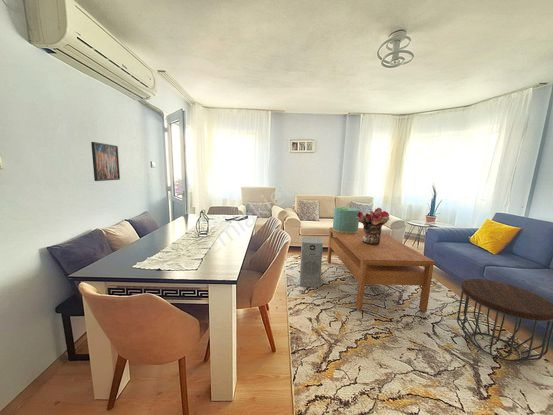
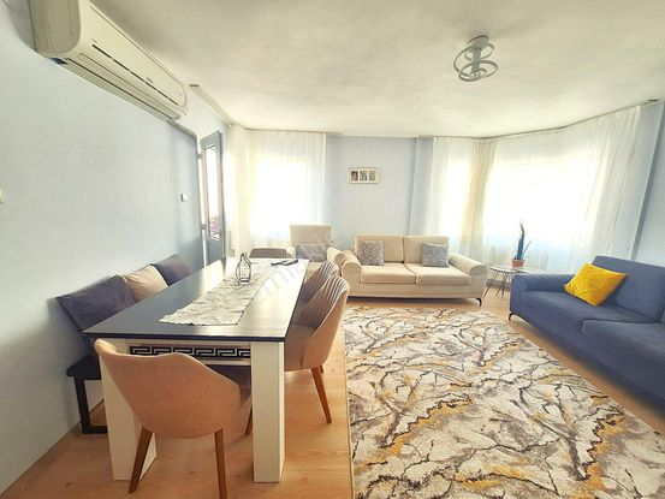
- coffee table (368, 261)
- bouquet (371, 225)
- decorative container (346, 219)
- air purifier (310, 260)
- side table (502, 320)
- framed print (106, 162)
